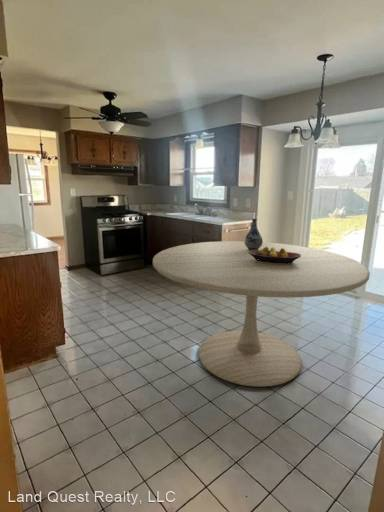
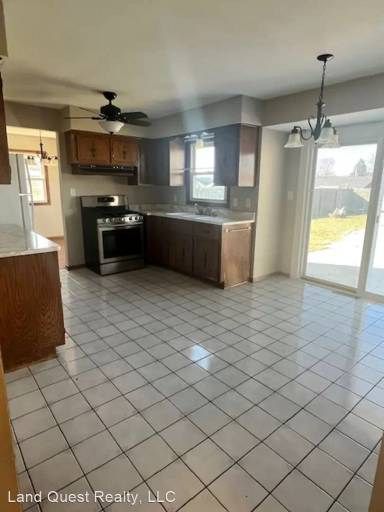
- fruit bowl (274, 254)
- vase (253, 234)
- dining table (251, 308)
